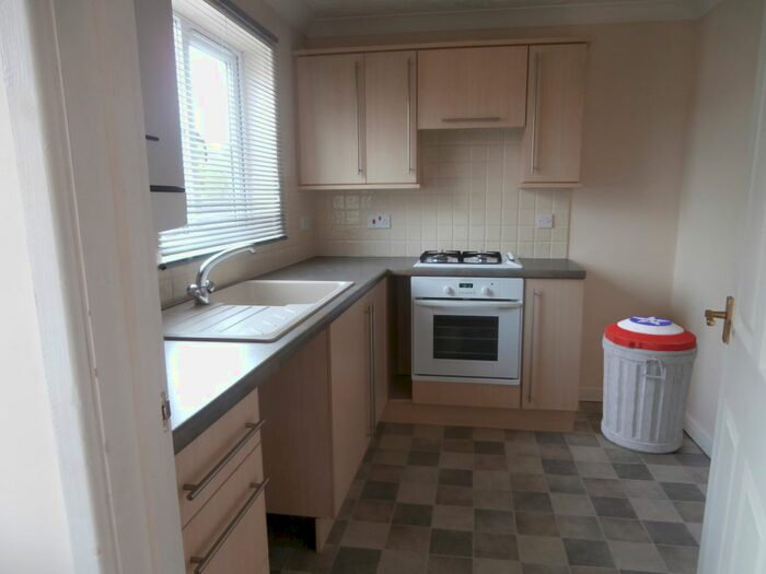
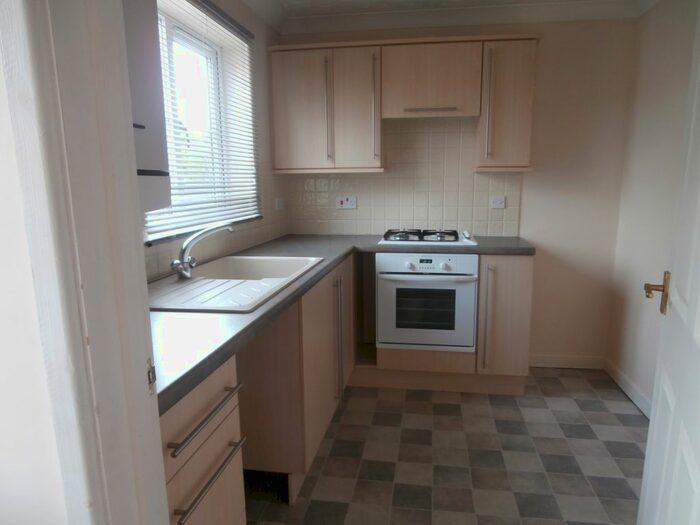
- trash can (645, 379)
